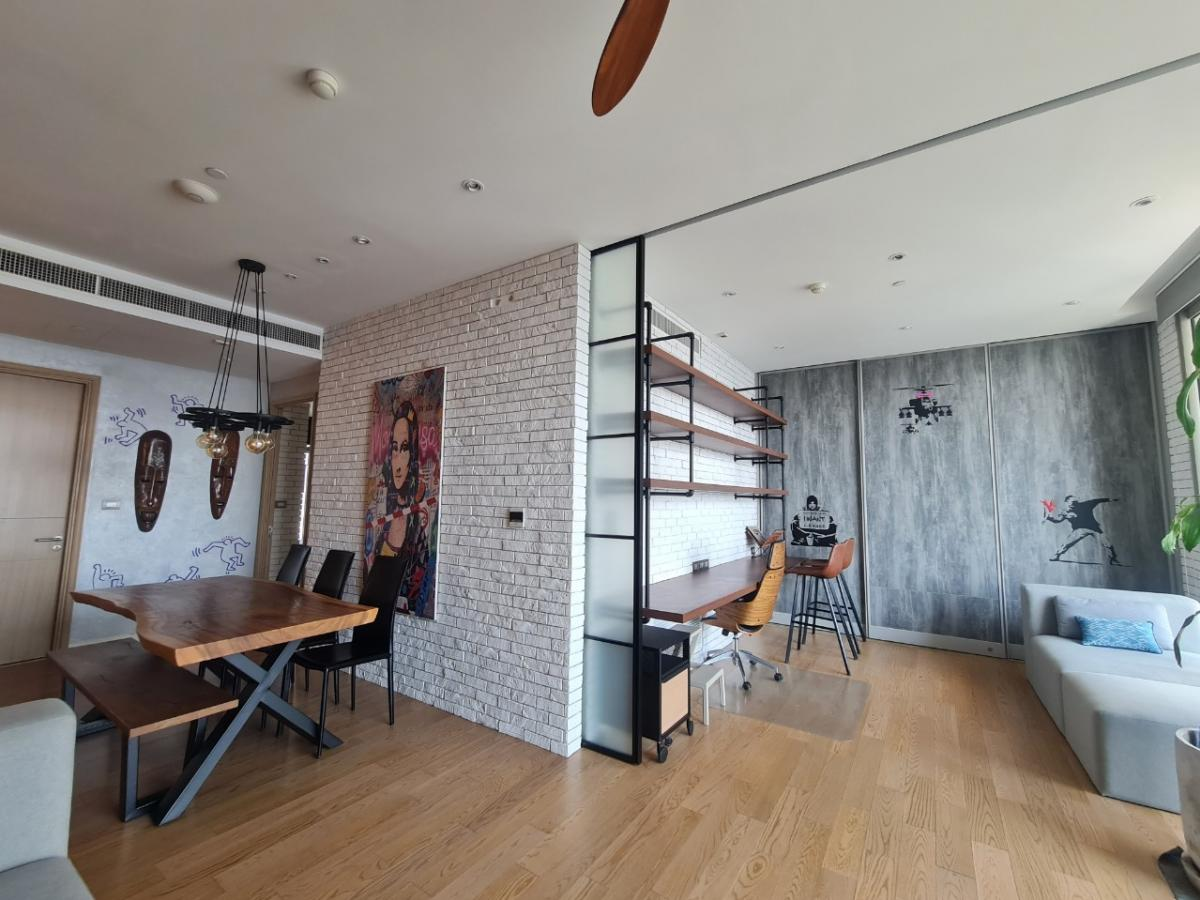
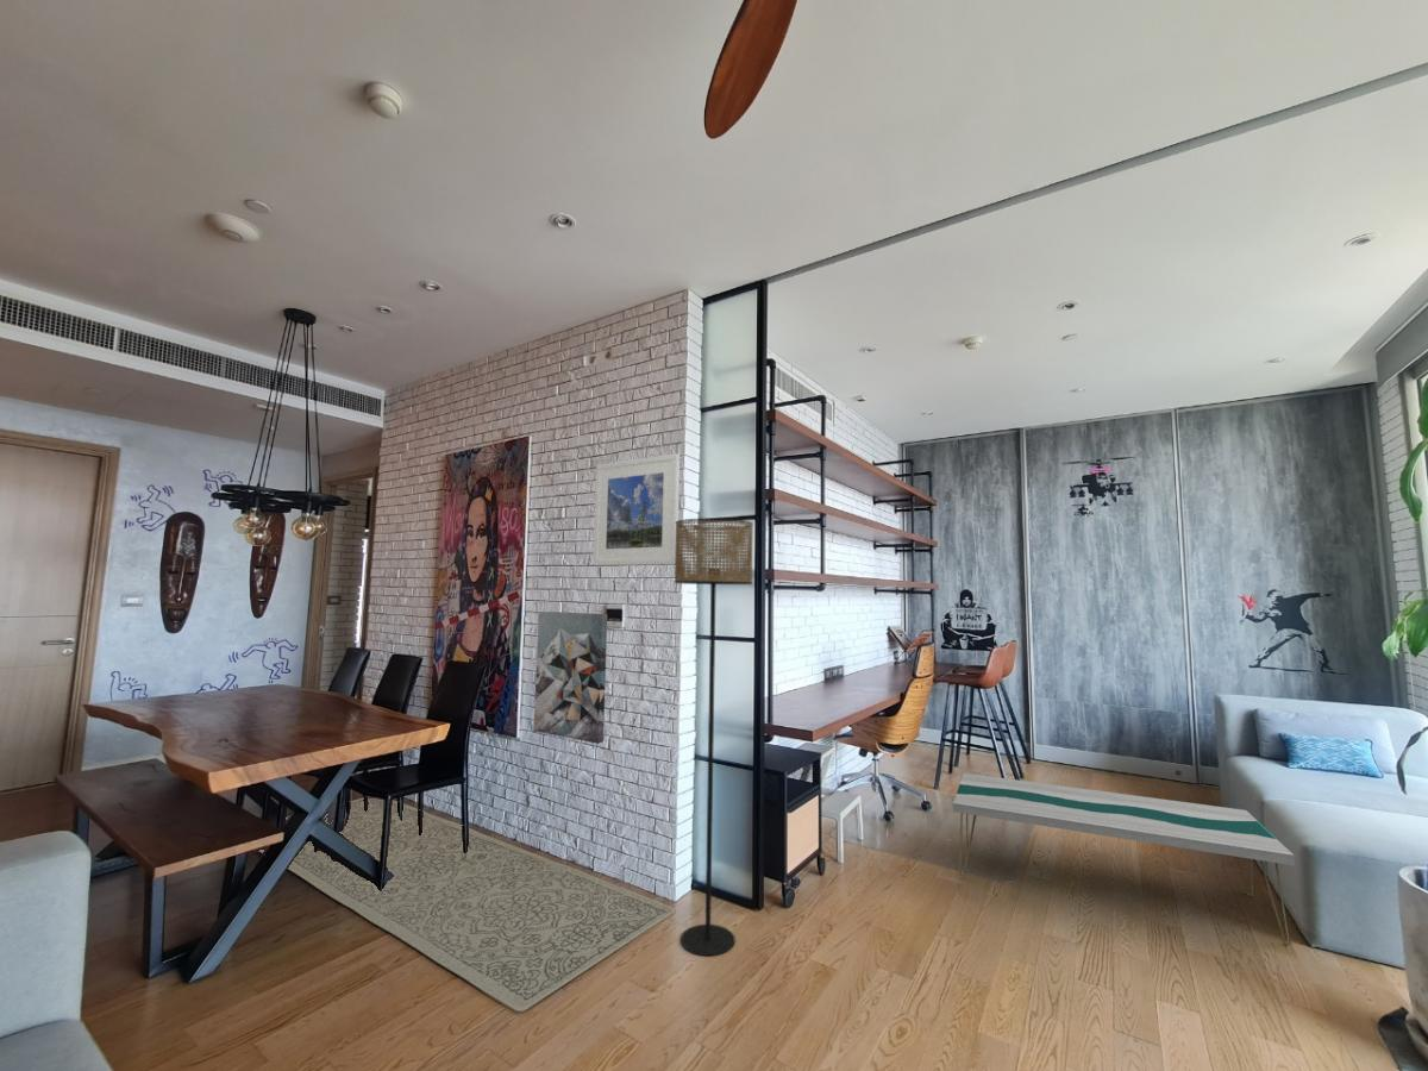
+ coffee table (1100, 834)
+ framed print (634, 512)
+ rug (425, 865)
+ floor lamp (710, 725)
+ wall art (569, 674)
